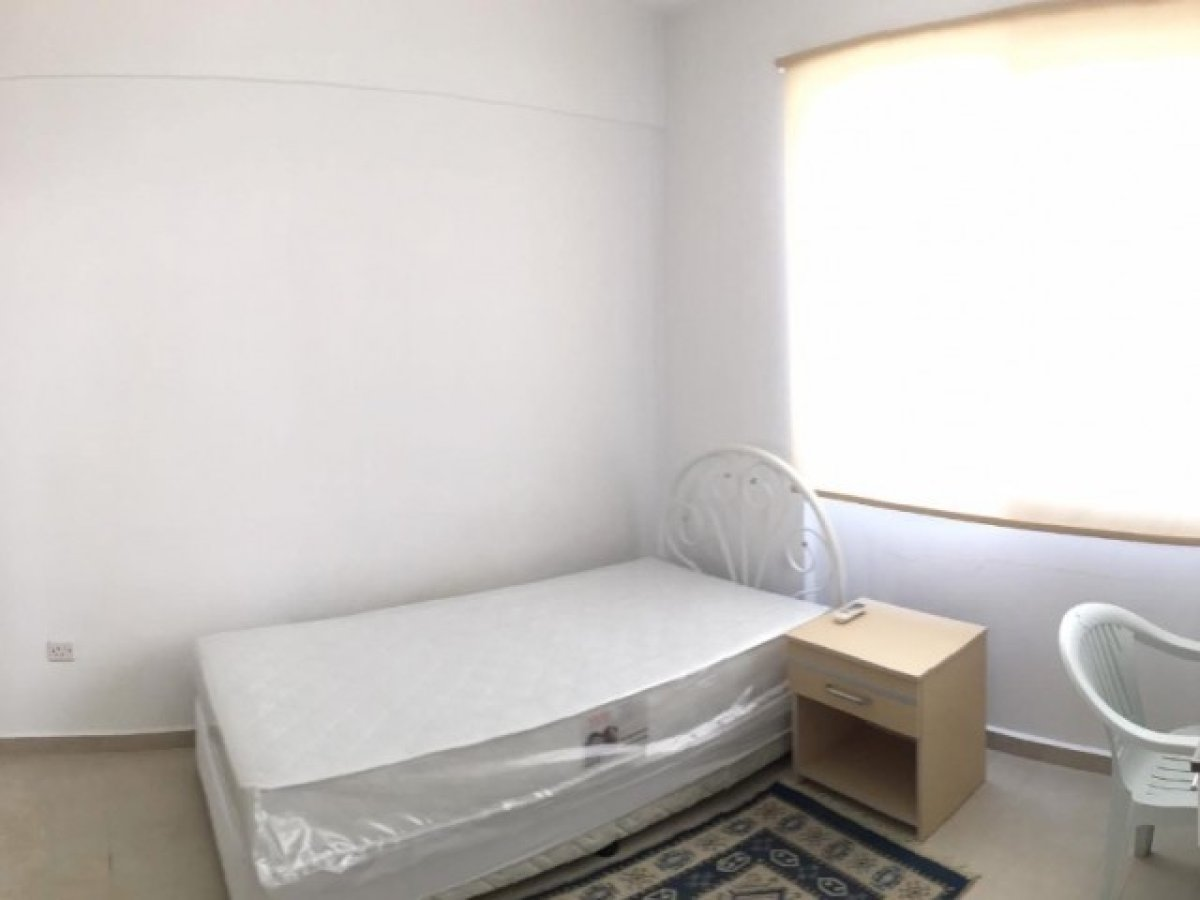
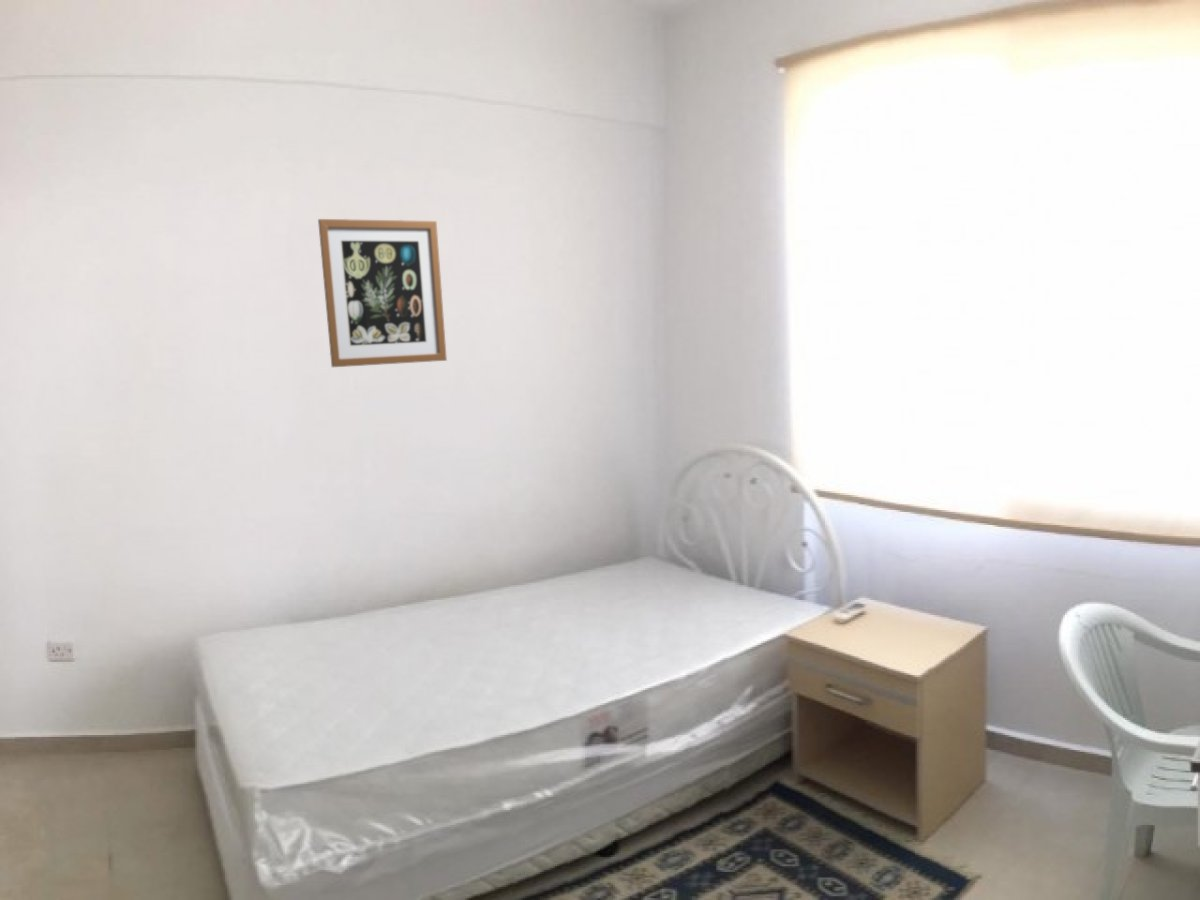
+ wall art (384, 292)
